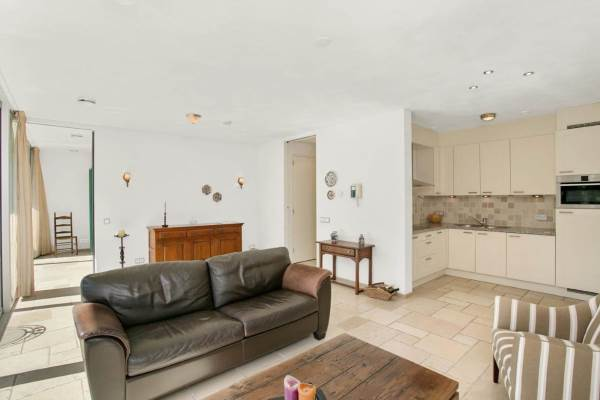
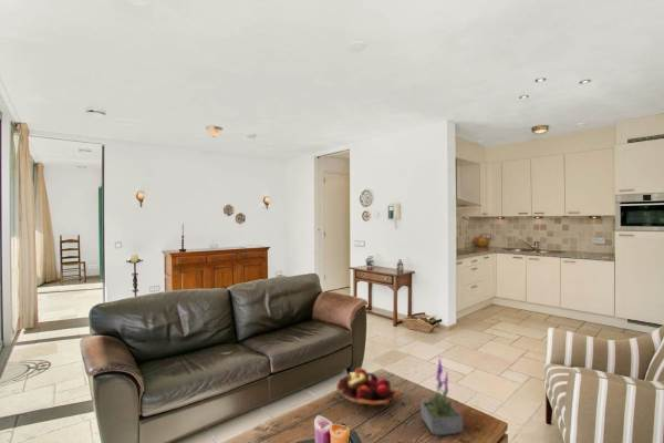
+ fruit basket (365, 387)
+ potted plant (440, 392)
